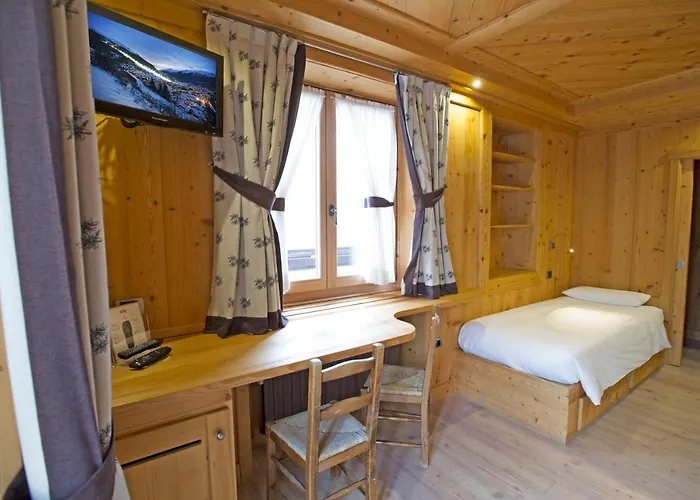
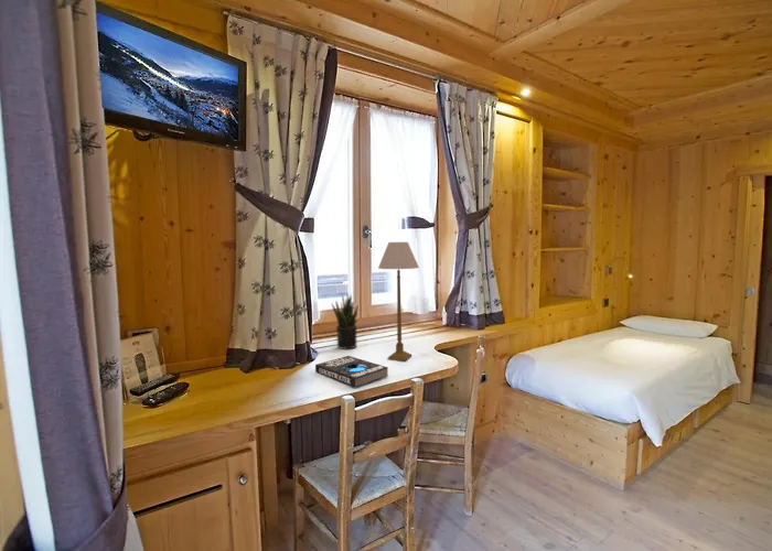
+ book (351, 369)
+ potted plant (344, 321)
+ table lamp (398, 300)
